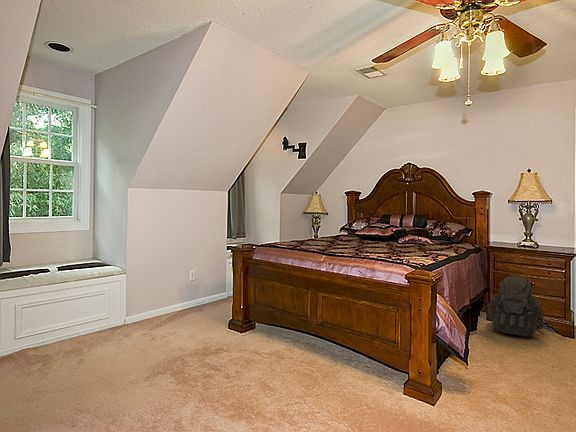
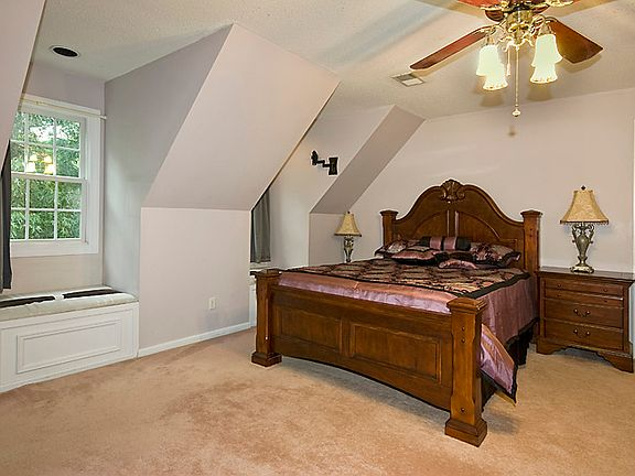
- backpack (515, 304)
